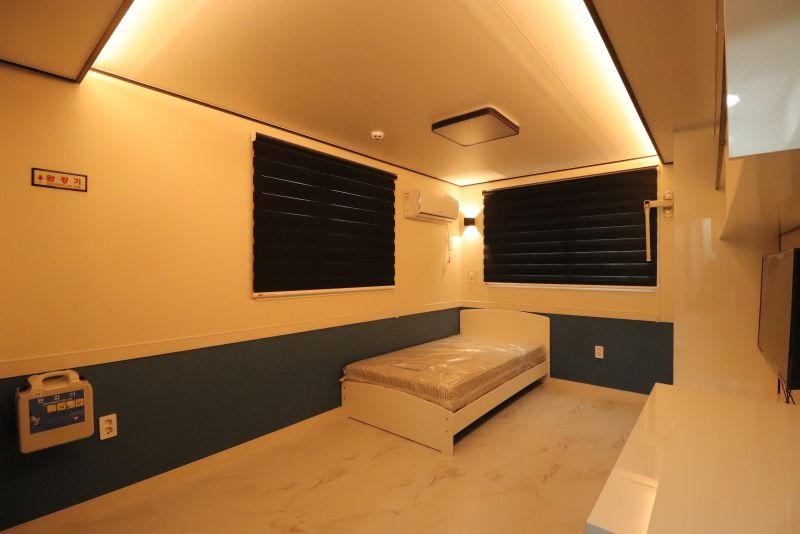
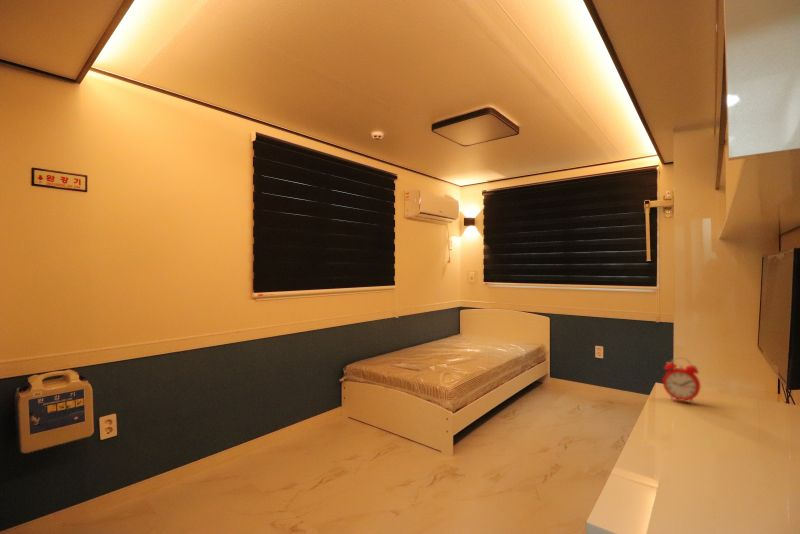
+ alarm clock (681, 379)
